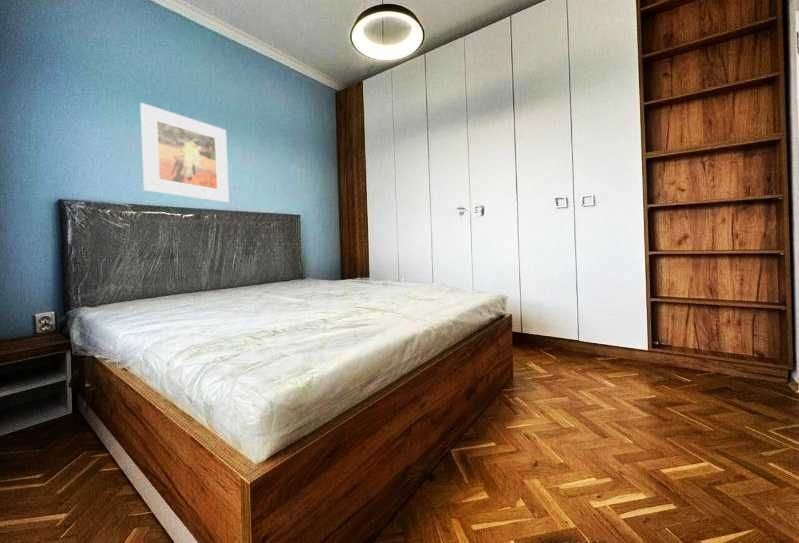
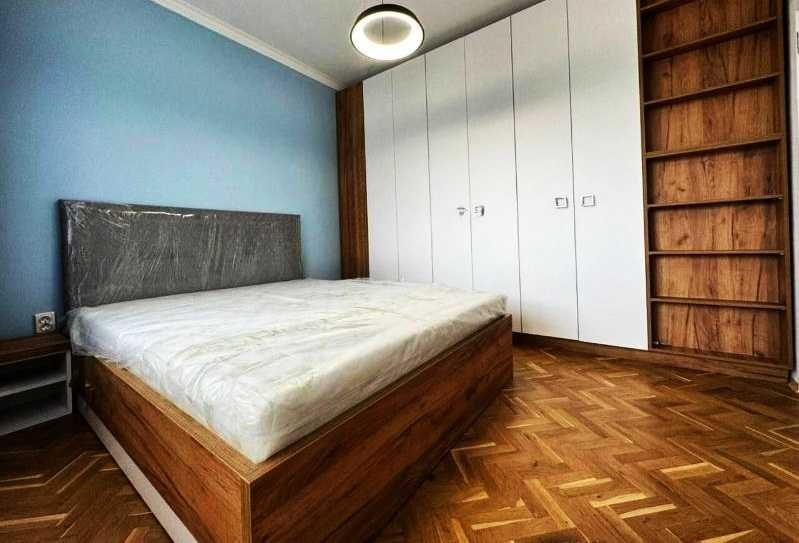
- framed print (188, 157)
